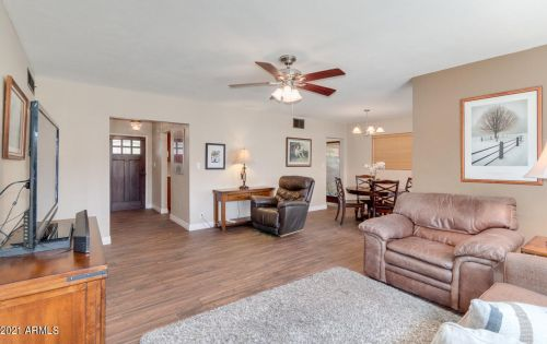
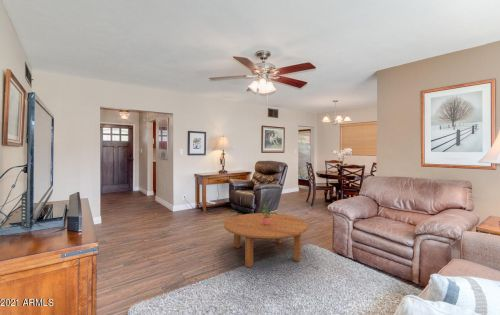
+ coffee table (265, 237)
+ potted plant (268, 213)
